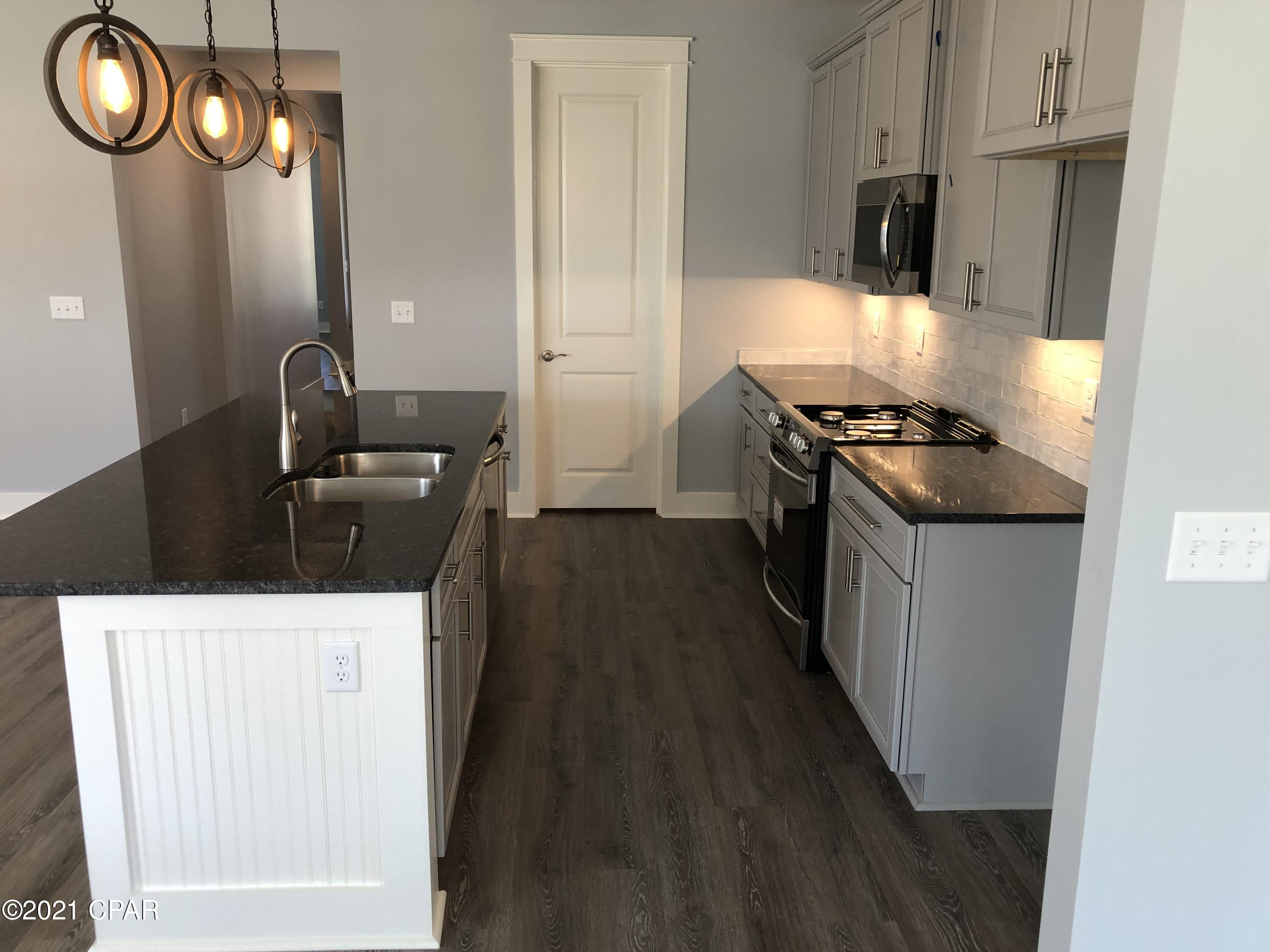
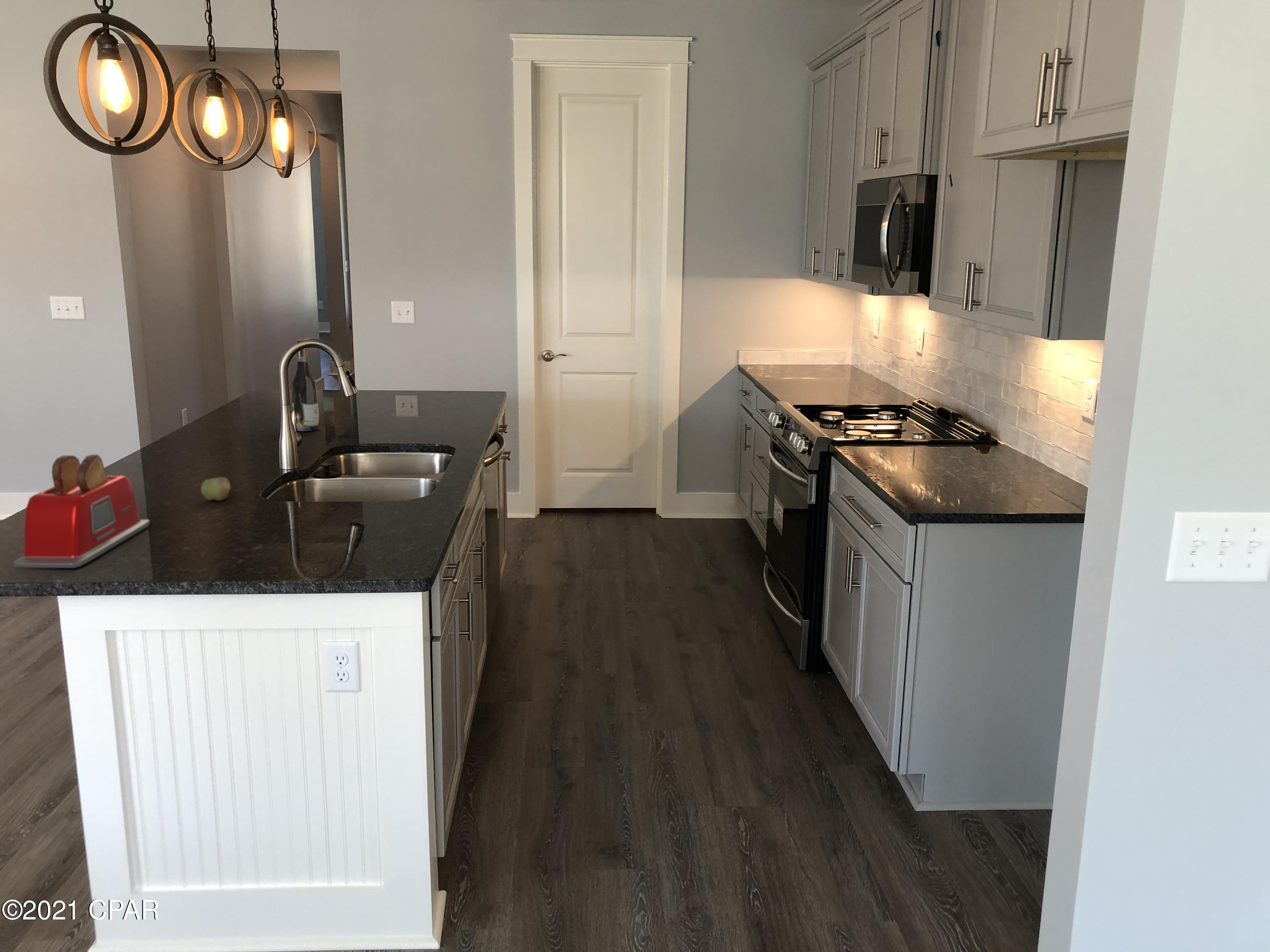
+ apple (218, 488)
+ wine bottle (304, 385)
+ toaster (82, 501)
